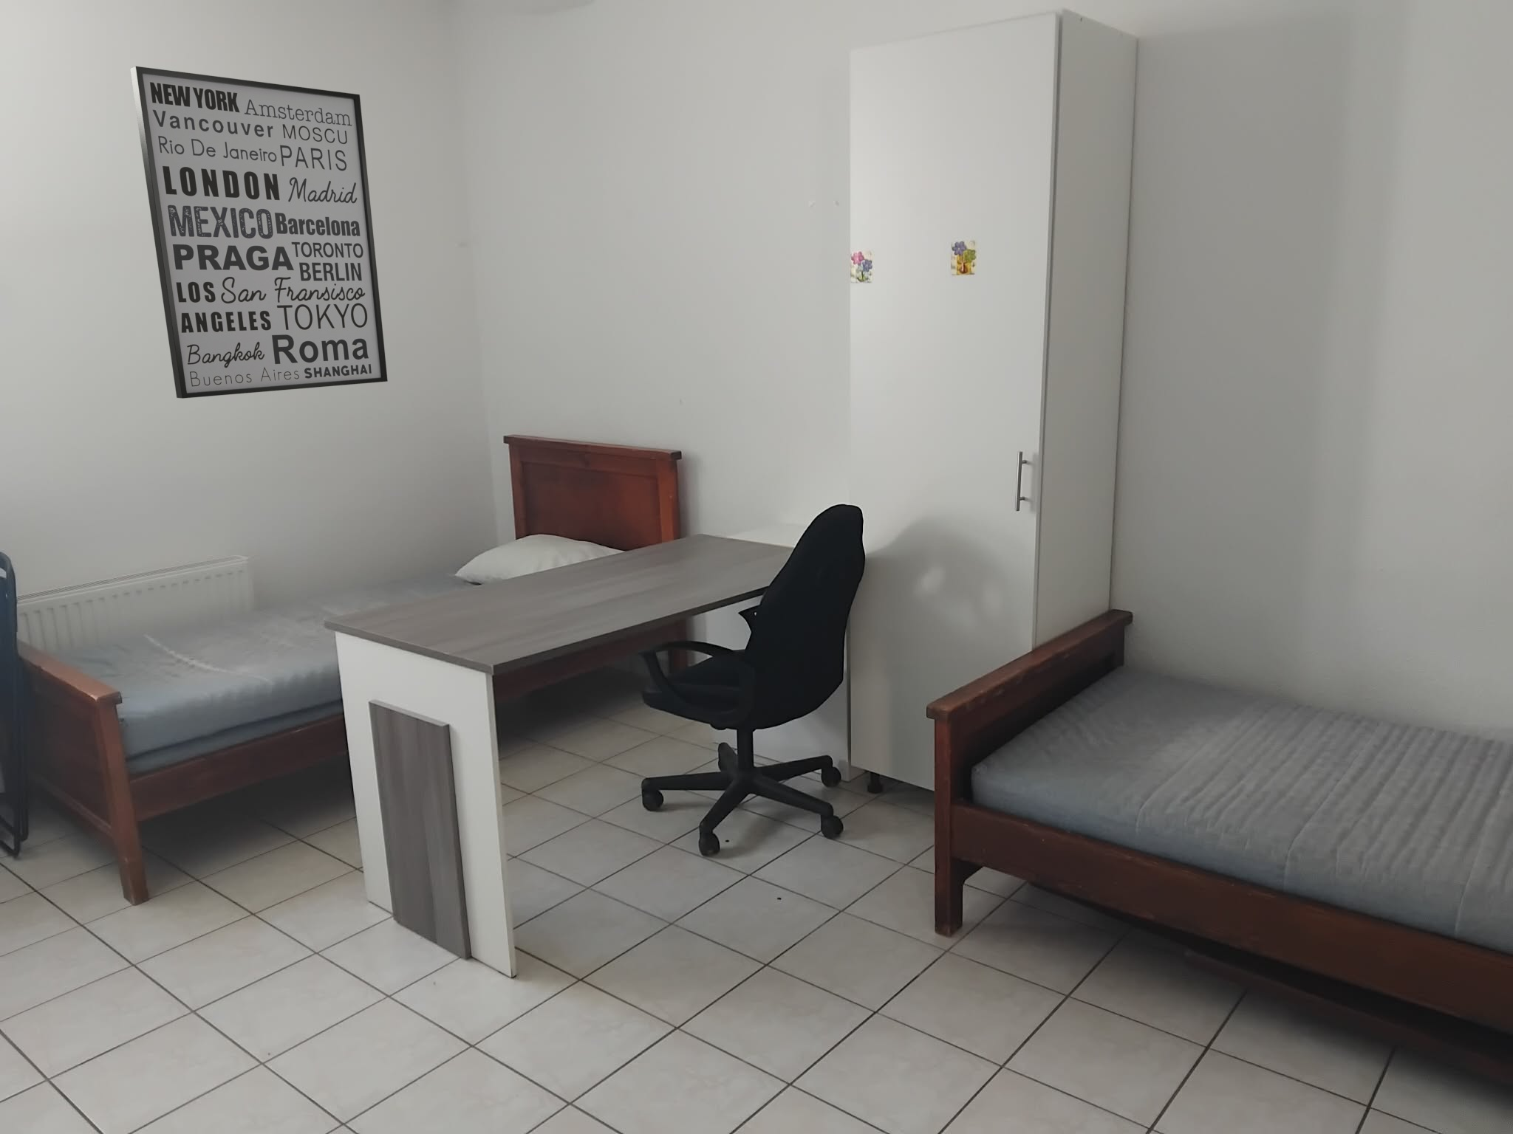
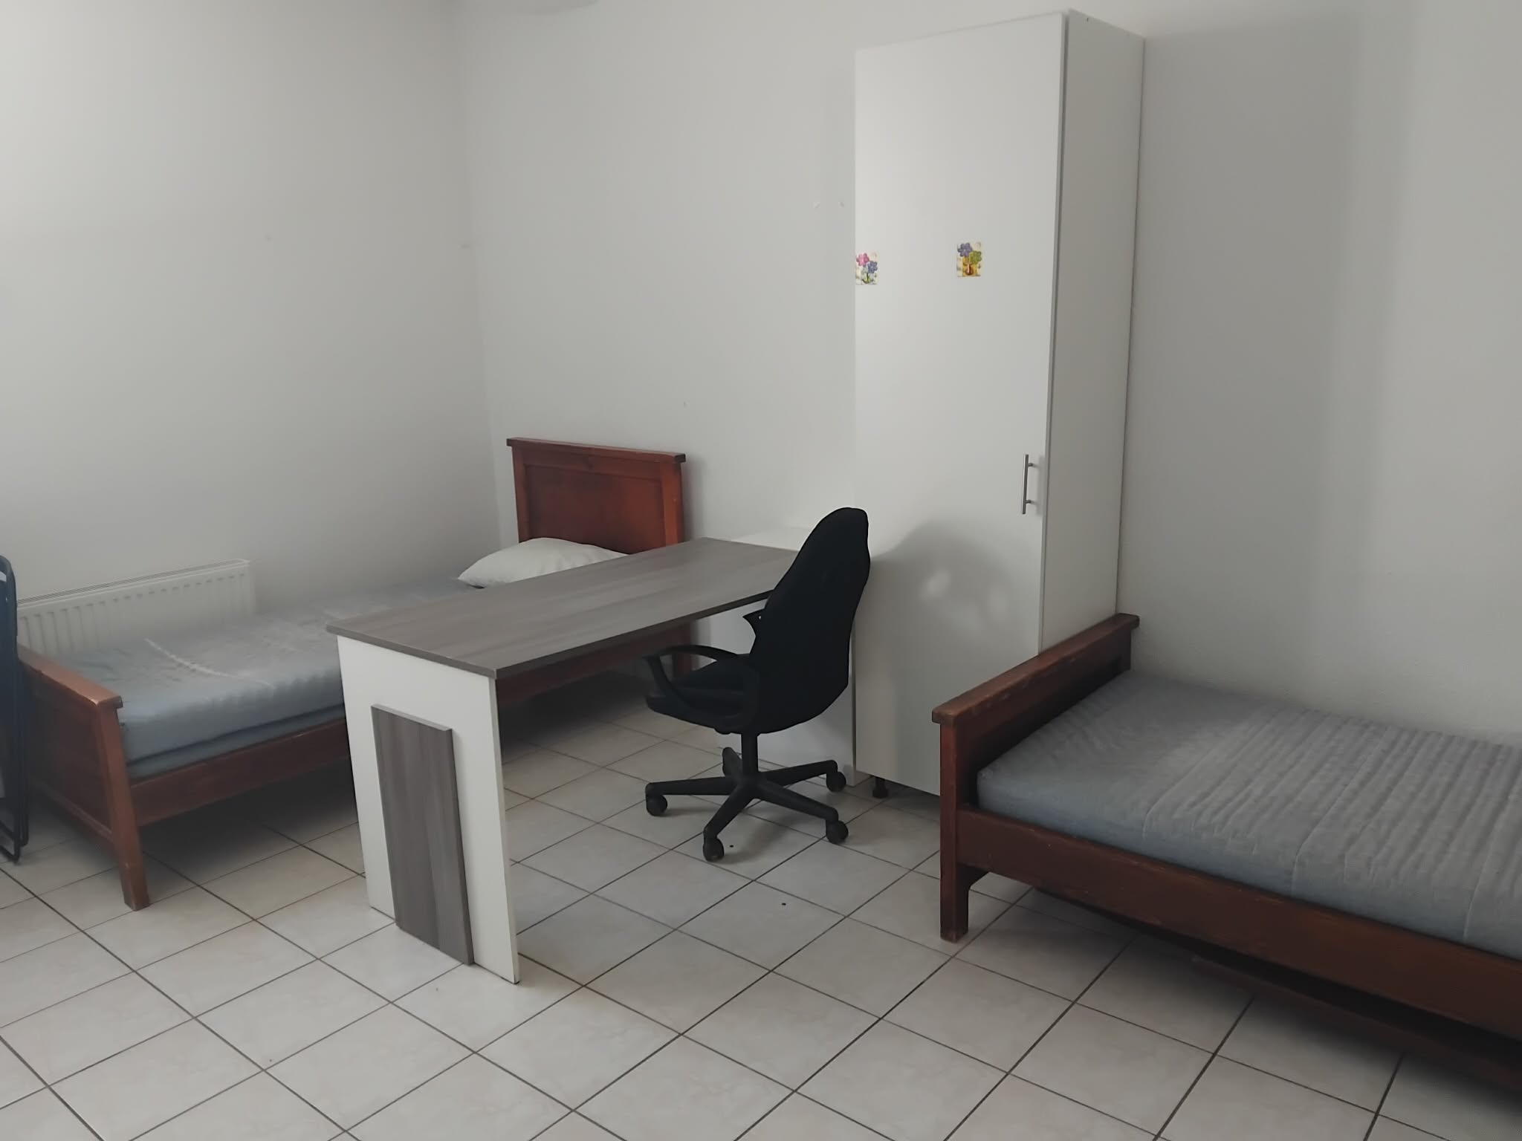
- wall art (272, 239)
